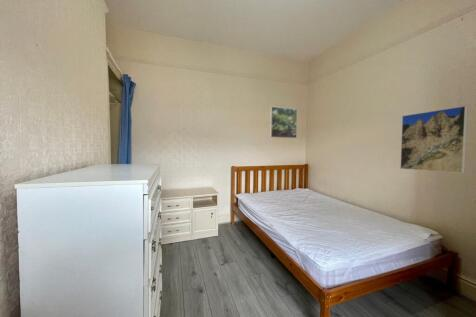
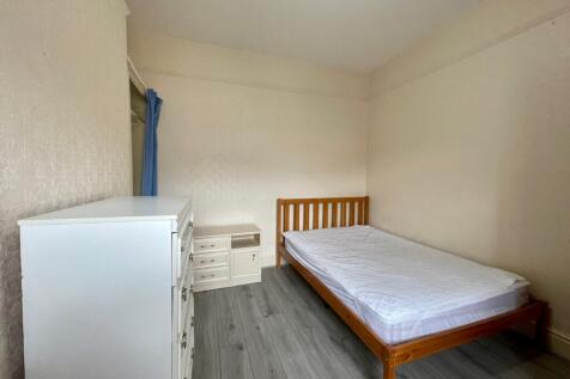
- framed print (283, 123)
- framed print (429, 141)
